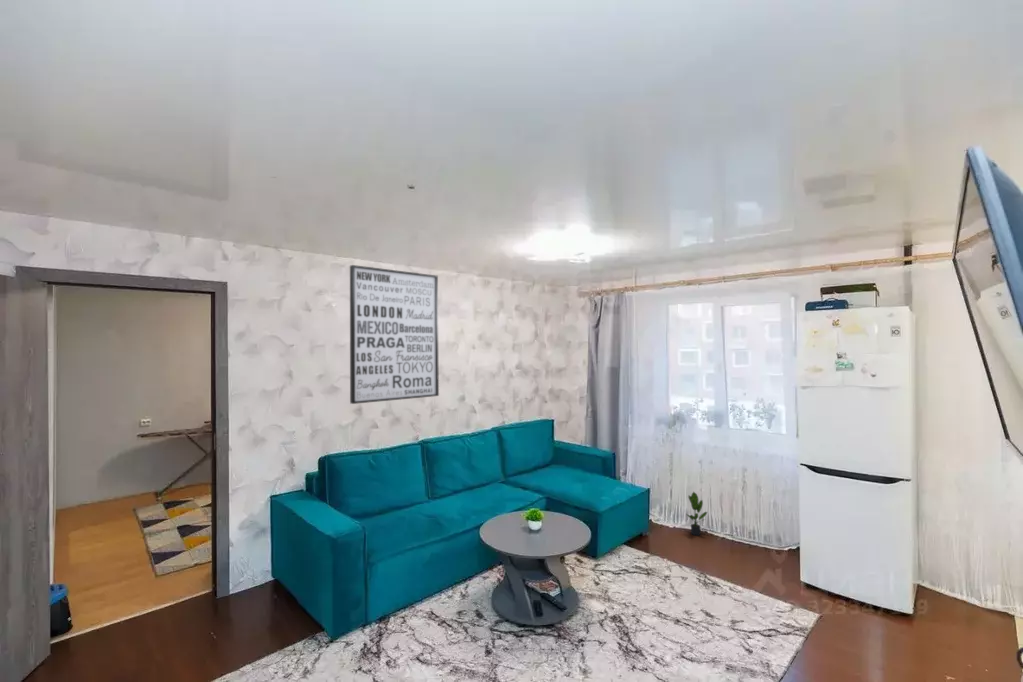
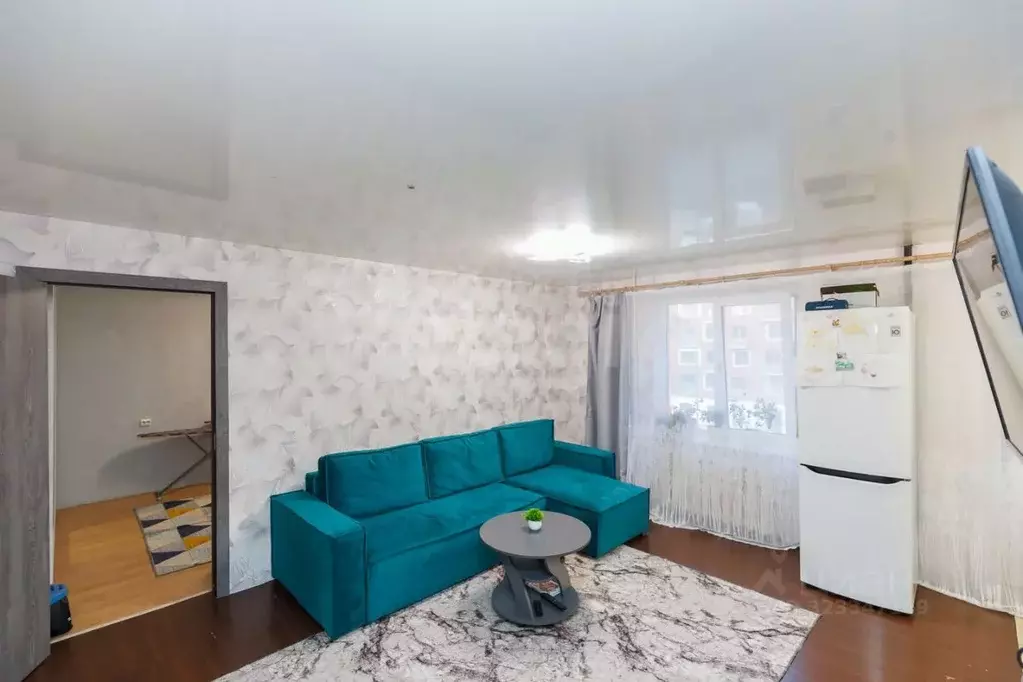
- potted plant (695, 514)
- wall art (397, 335)
